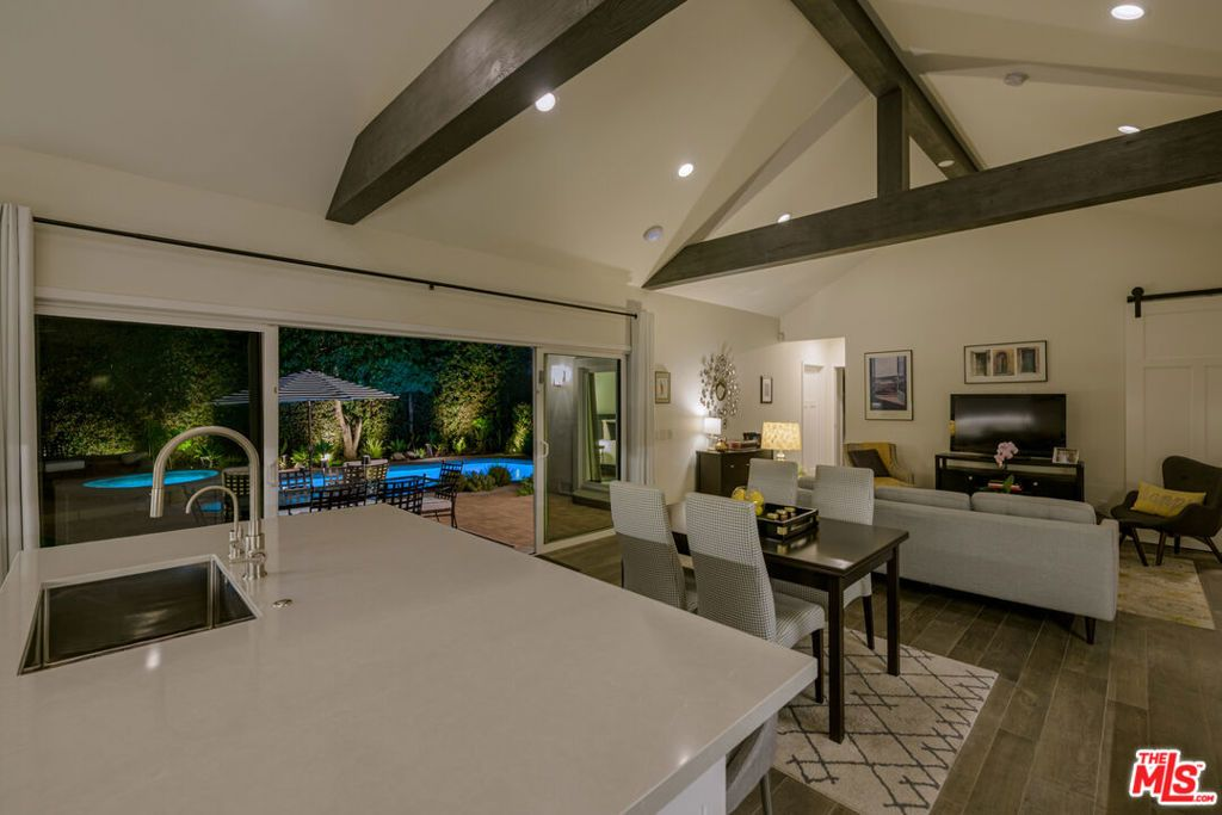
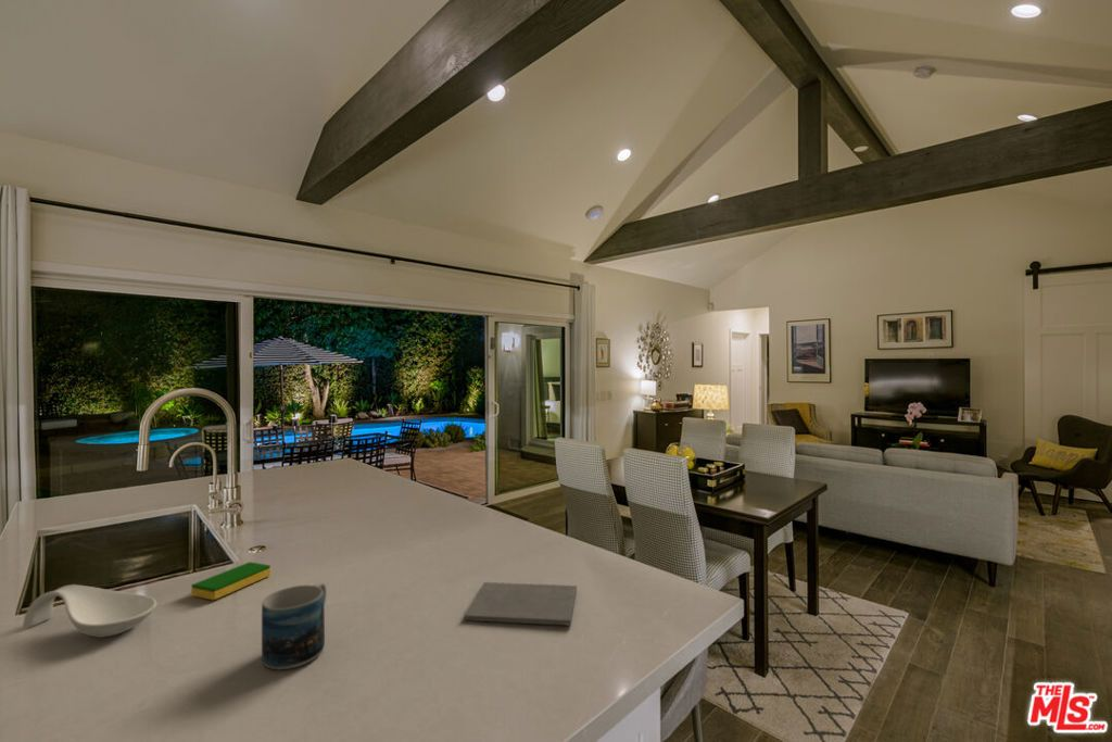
+ notepad (523, 602)
+ spoon rest (88, 608)
+ dish sponge (232, 579)
+ mug (302, 618)
